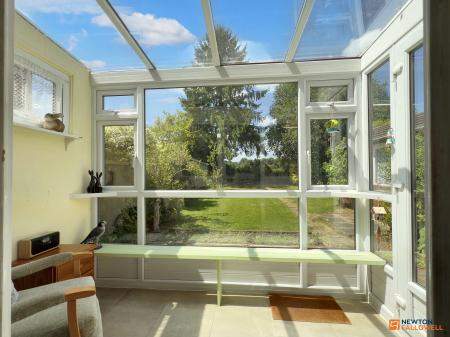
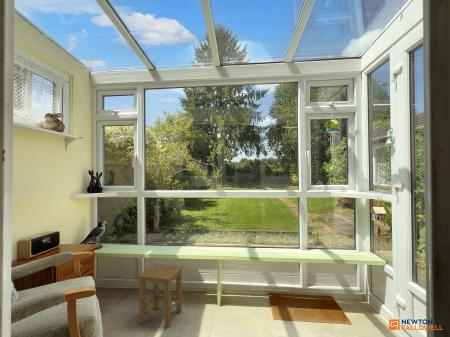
+ stool (161, 295)
